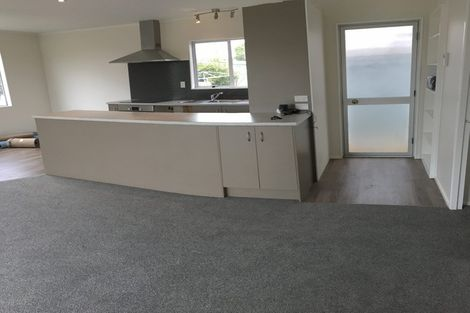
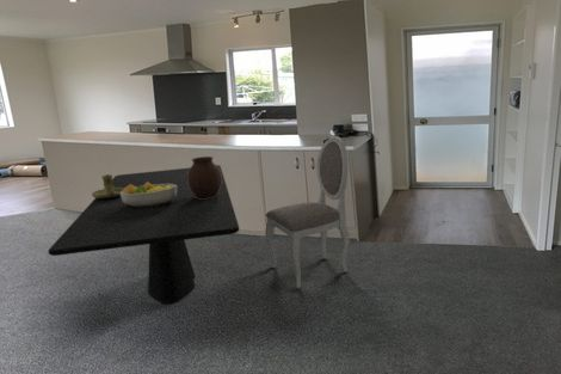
+ dining table (166, 240)
+ fruit bowl (149, 192)
+ vase (204, 177)
+ dining chair (309, 207)
+ candle holder (109, 185)
